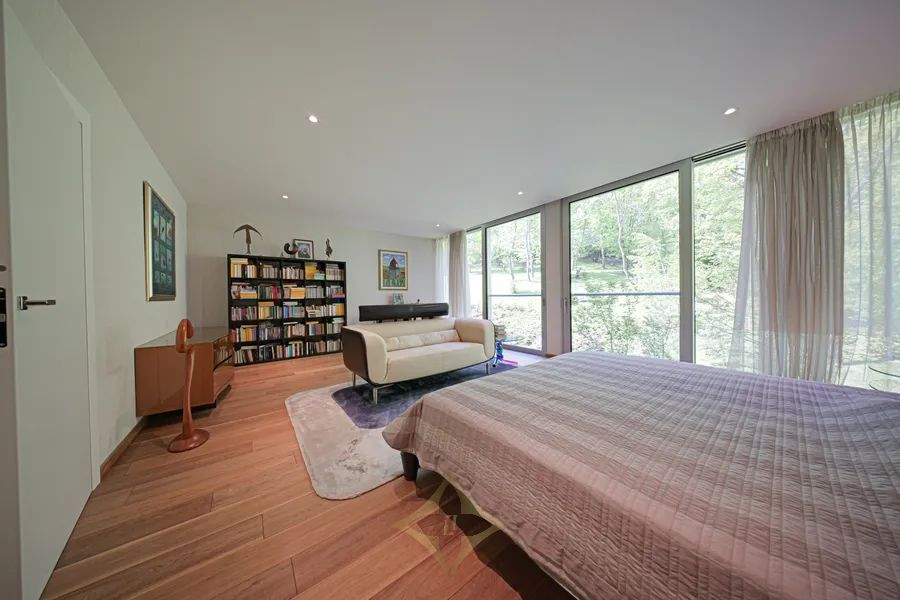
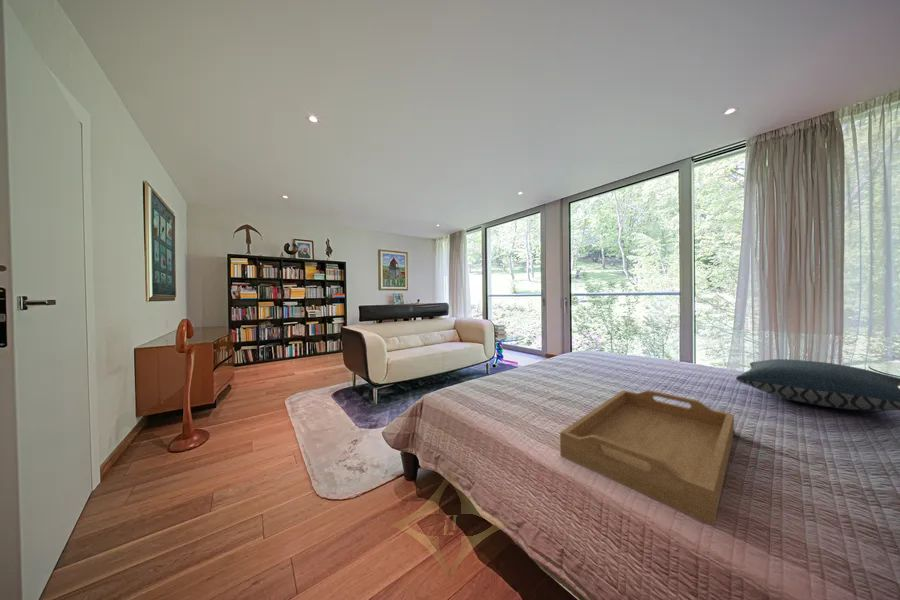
+ pillow (817, 381)
+ serving tray (652, 430)
